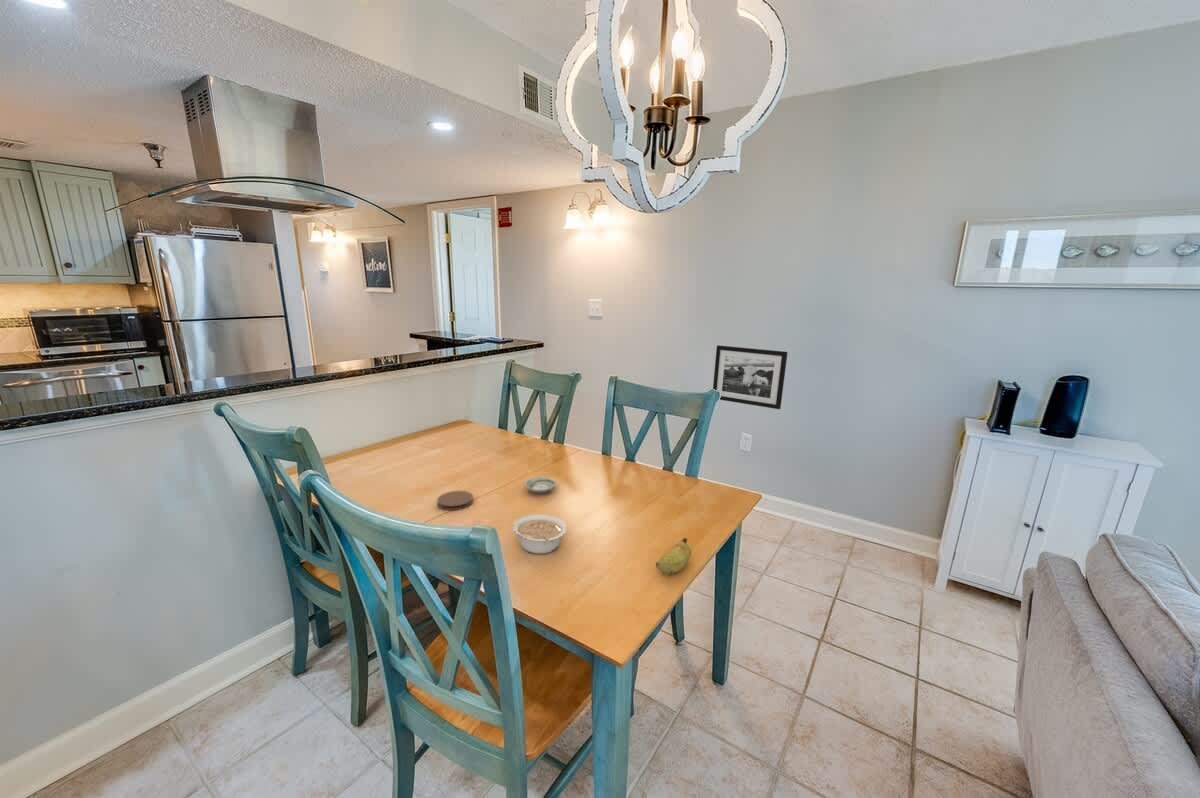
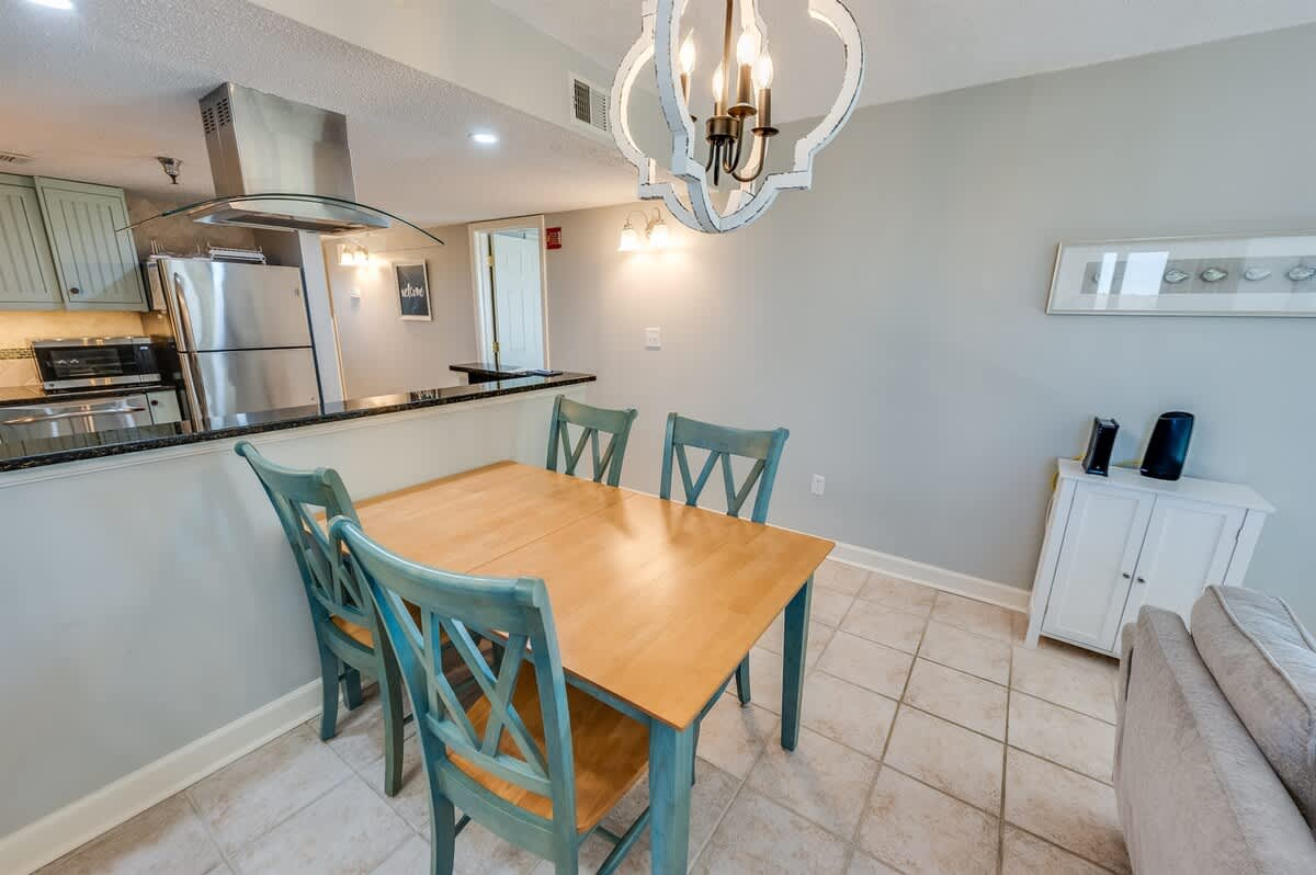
- saucer (540, 486)
- legume (541, 534)
- picture frame (747, 376)
- banana (674, 559)
- coaster (455, 500)
